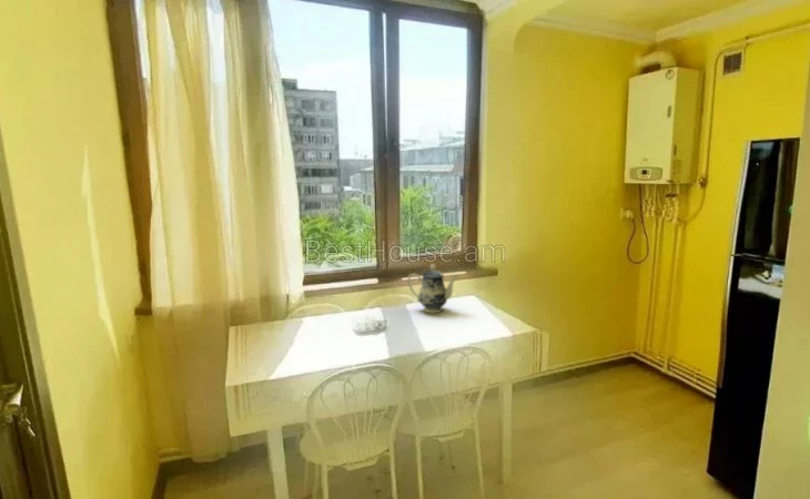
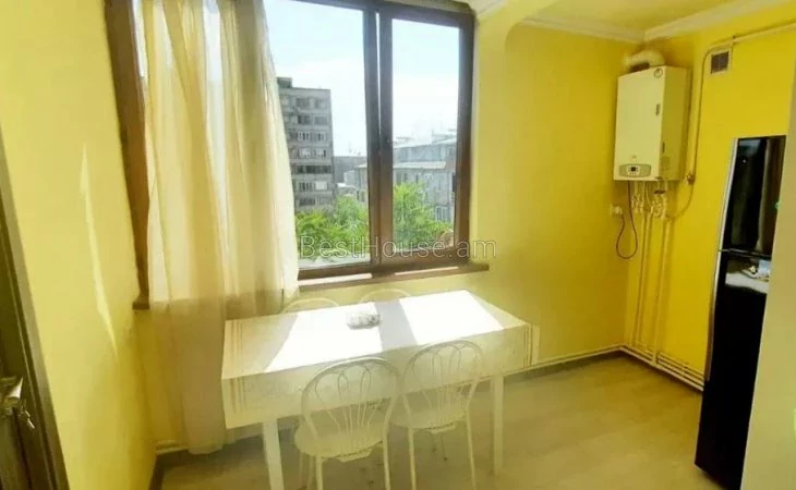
- teapot (433, 287)
